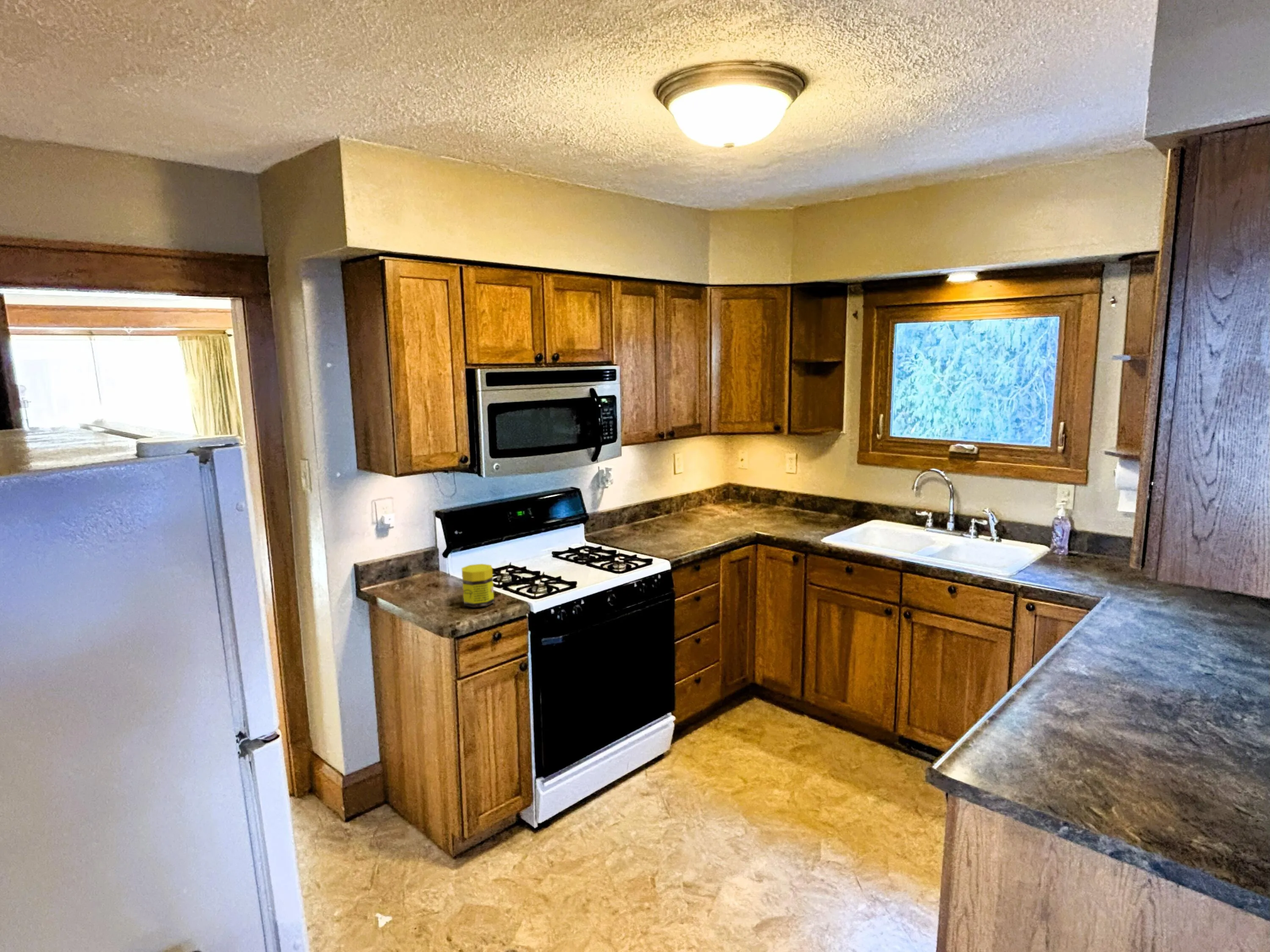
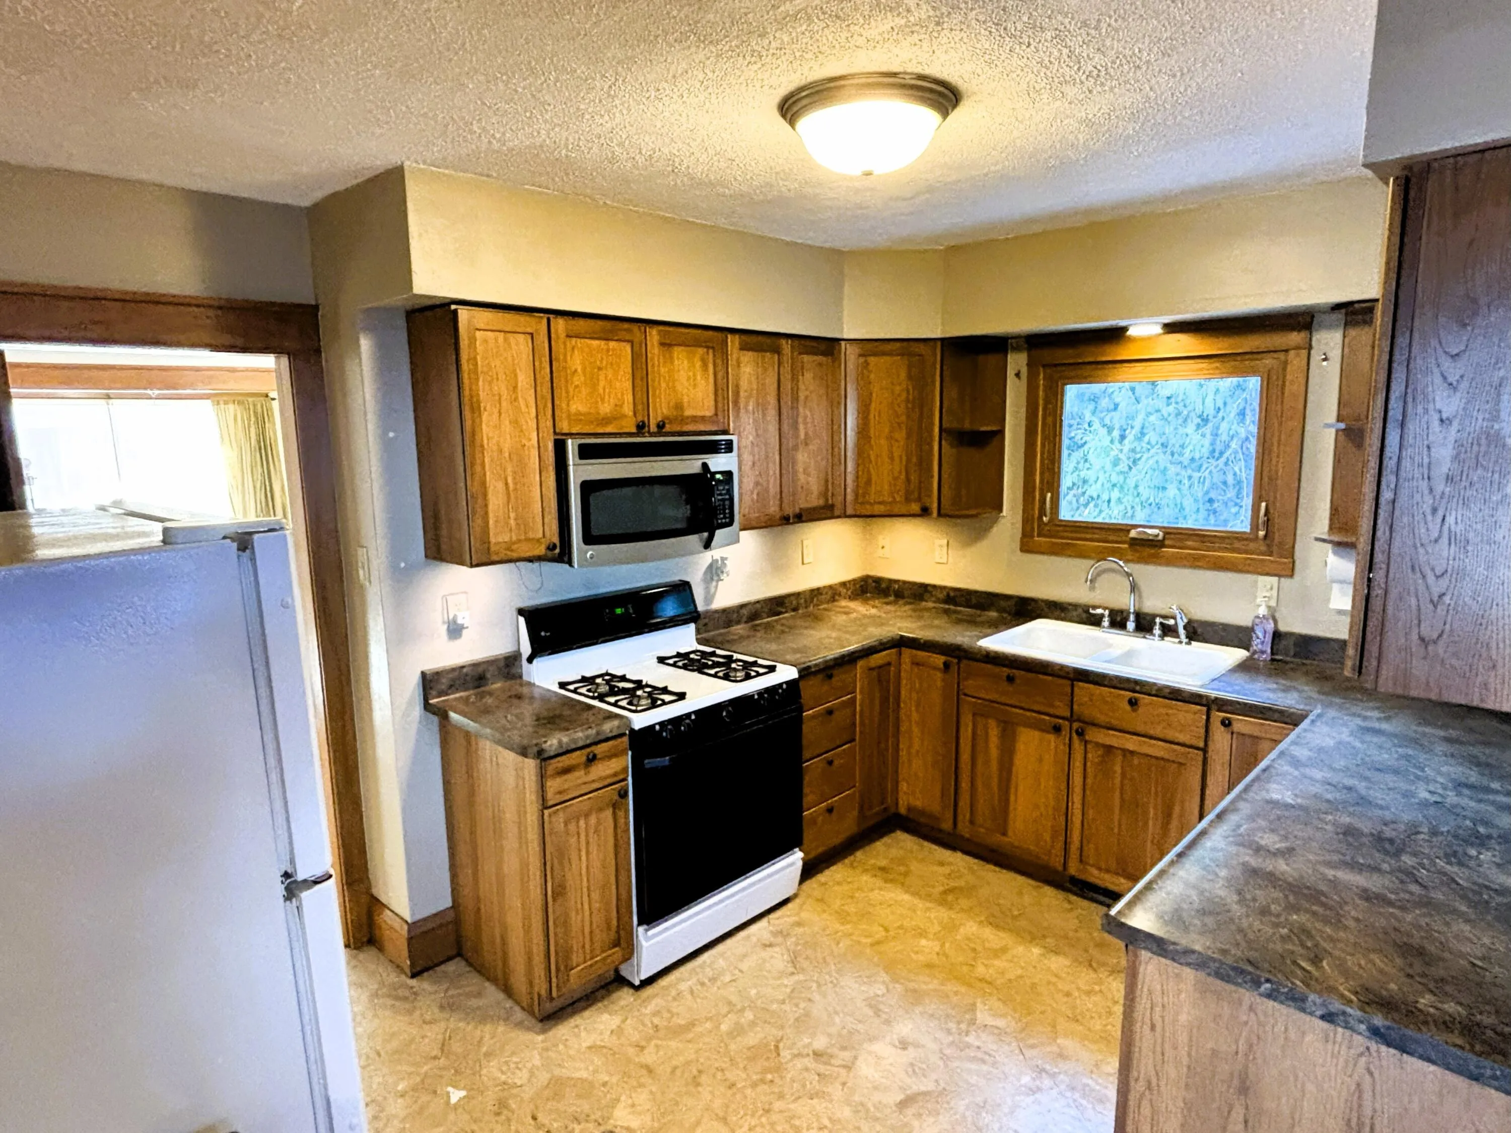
- jar (478, 586)
